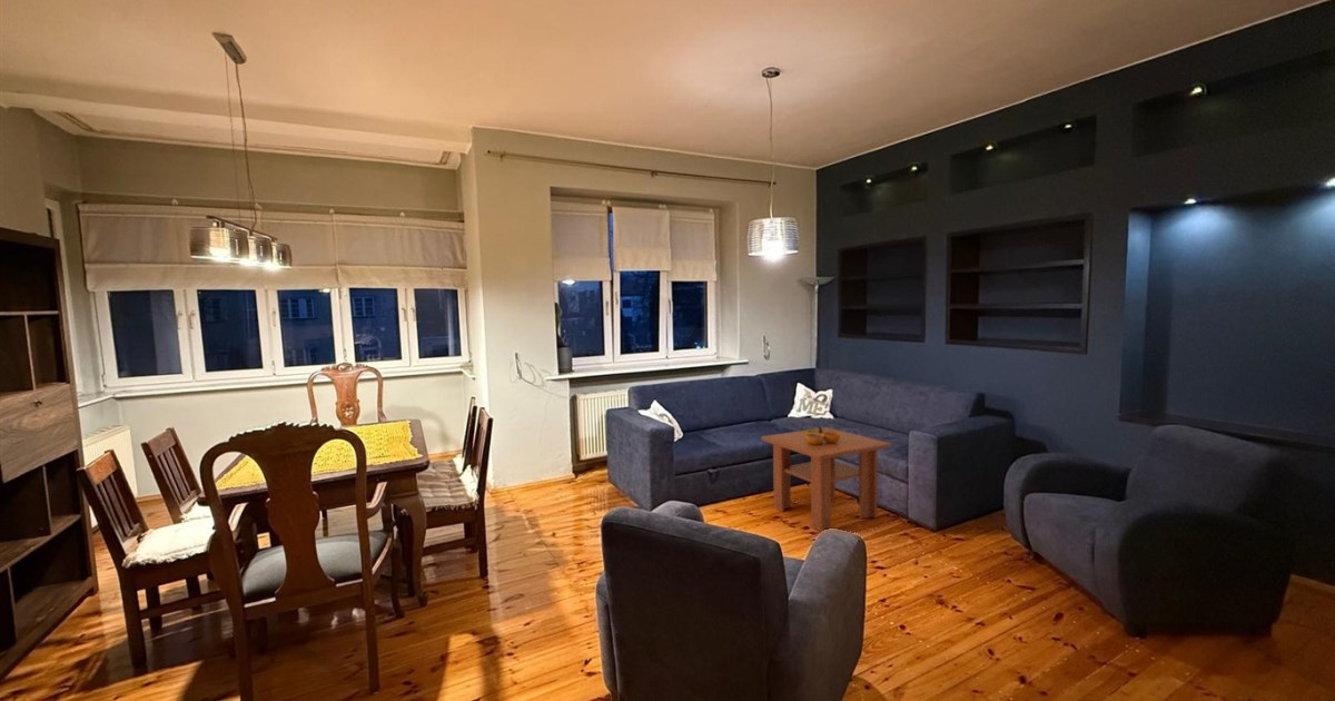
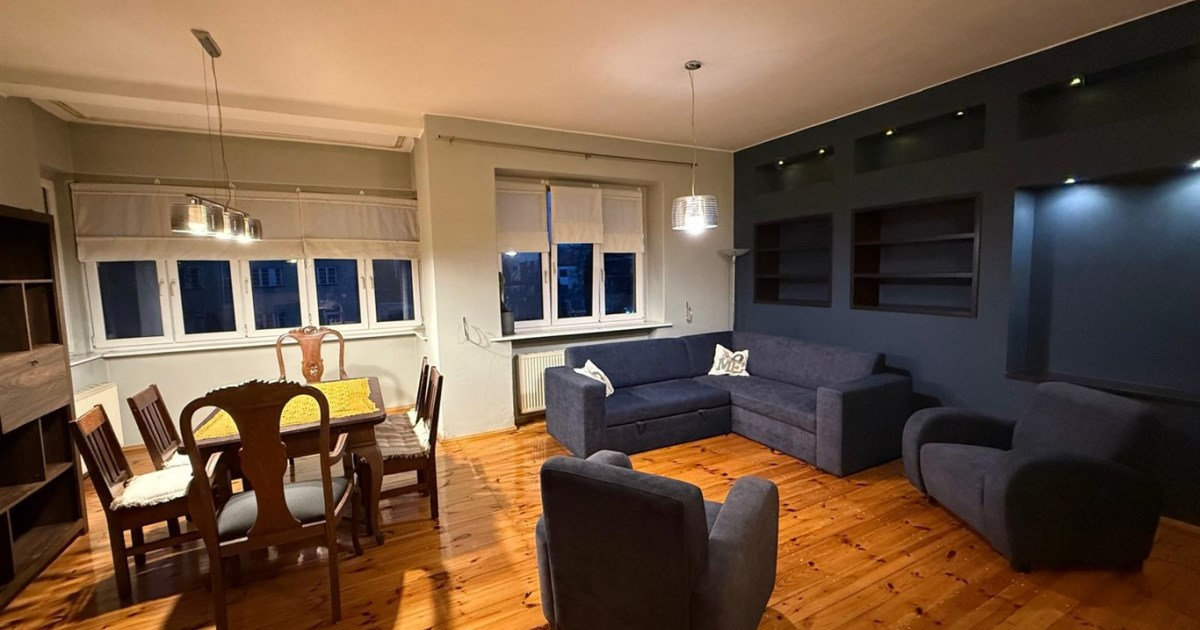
- coffee table (823, 476)
- decorative bowl (822, 434)
